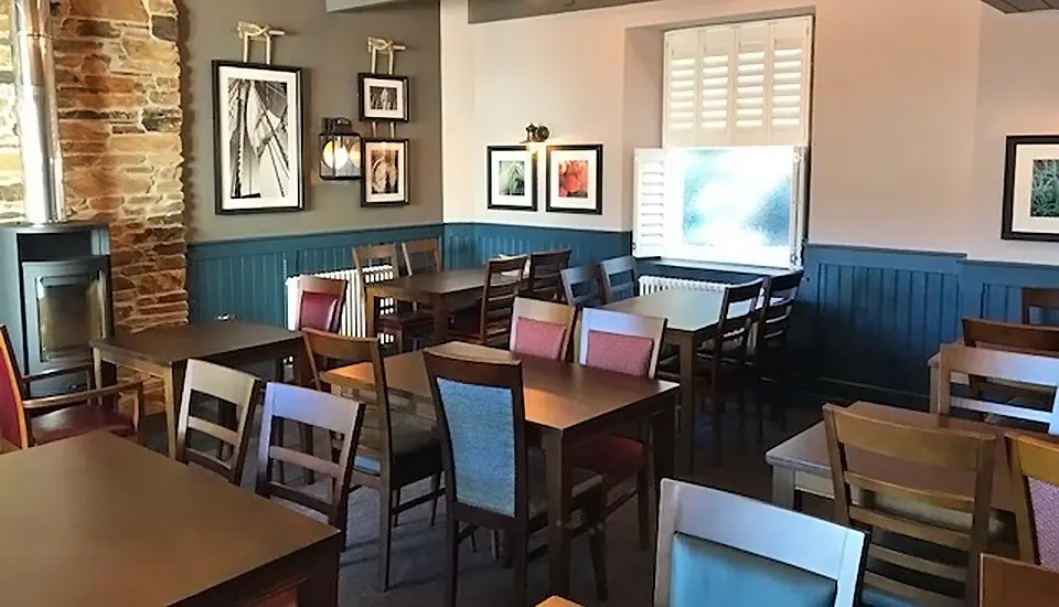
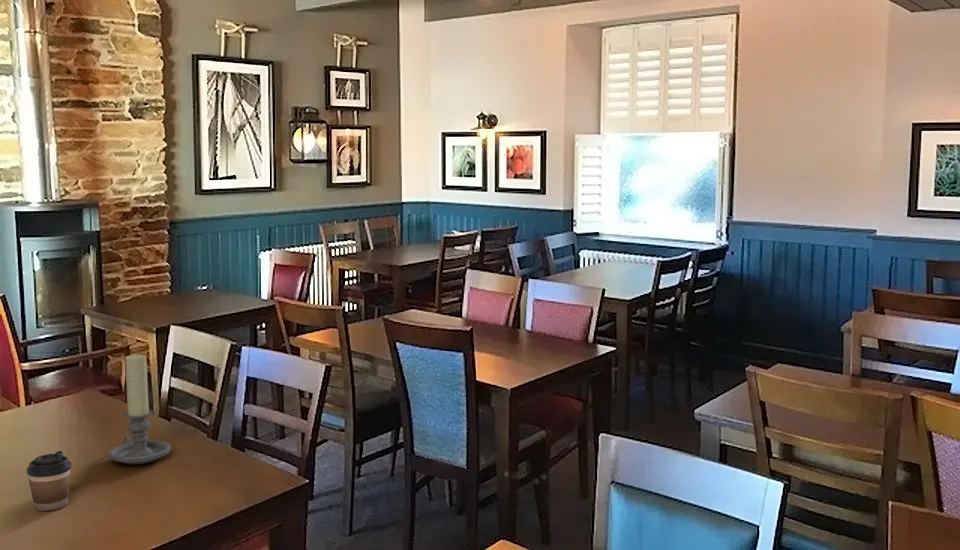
+ candle holder (136, 405)
+ coffee cup (49, 479)
